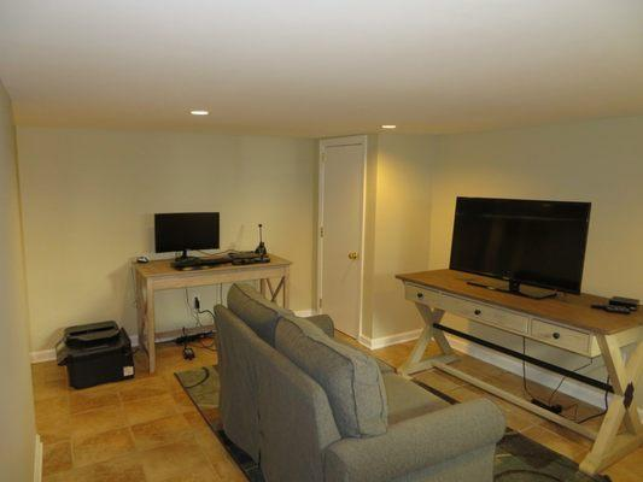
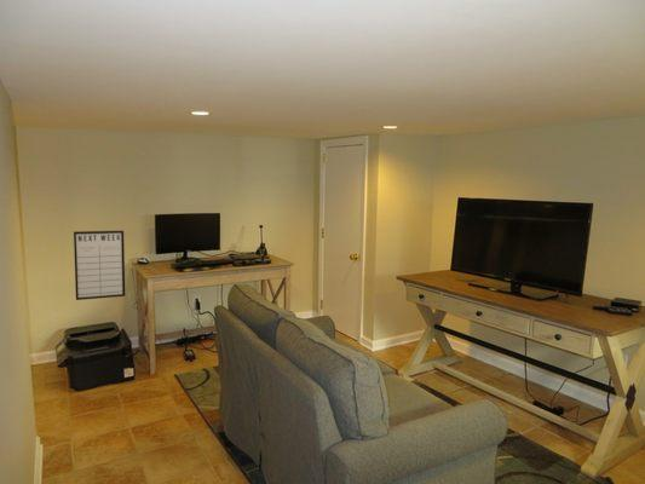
+ writing board (99, 264)
